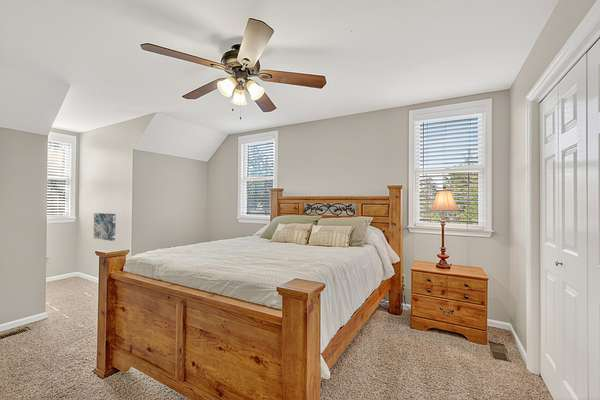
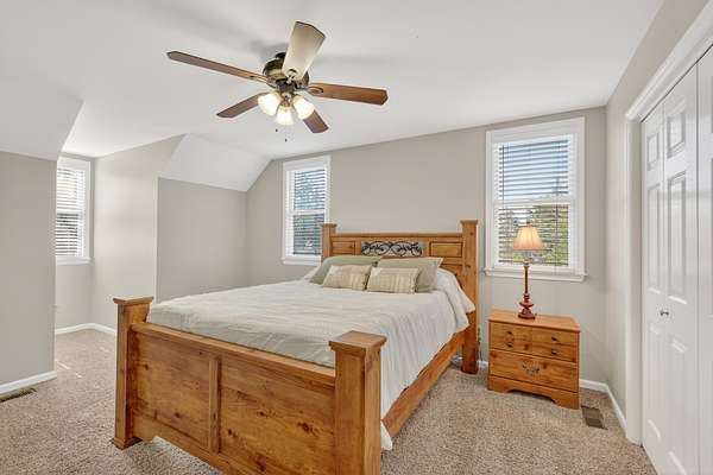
- wall art (104, 226)
